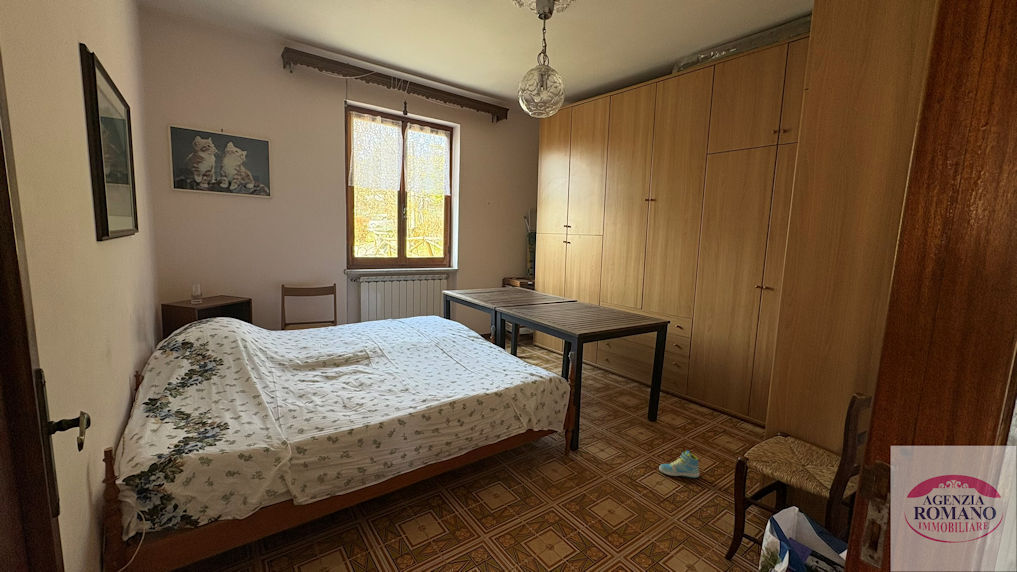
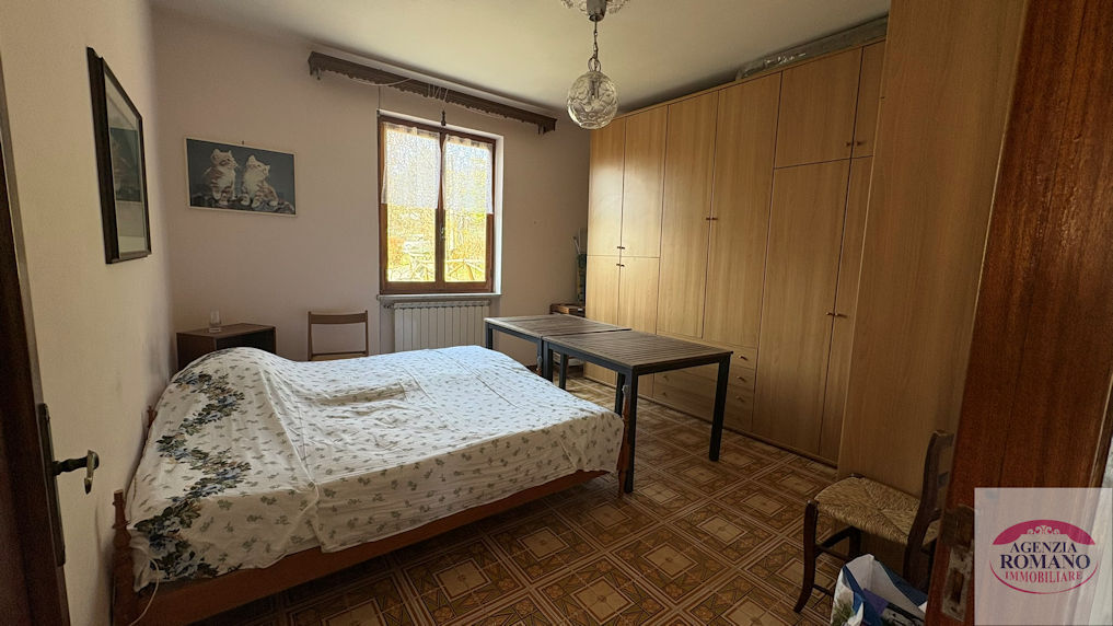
- sneaker (679, 461)
